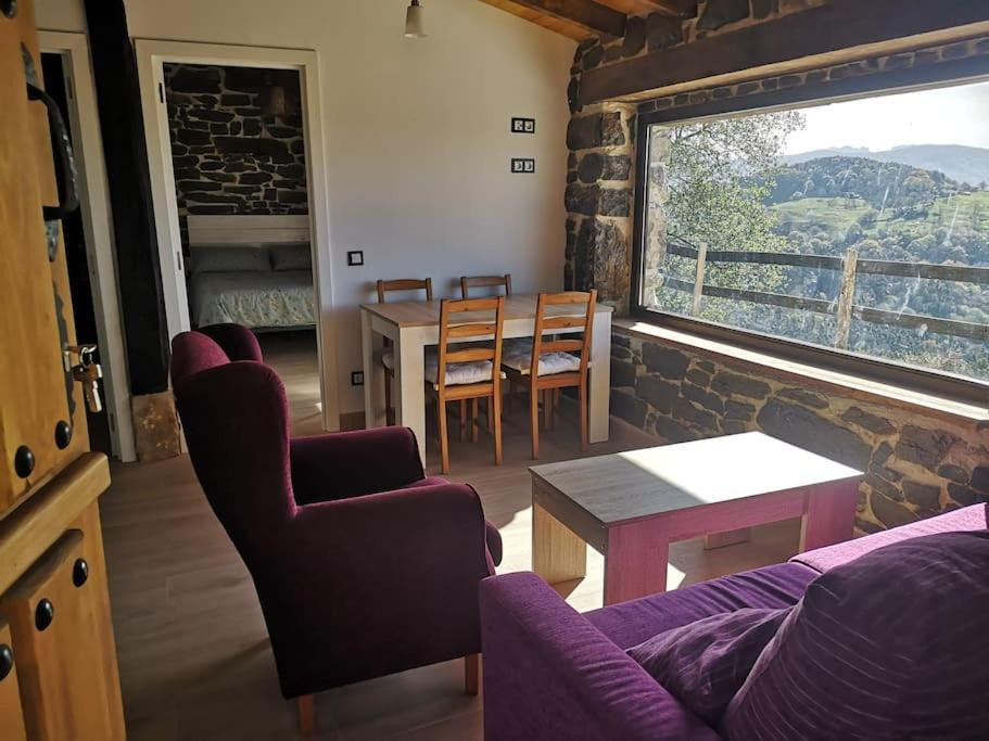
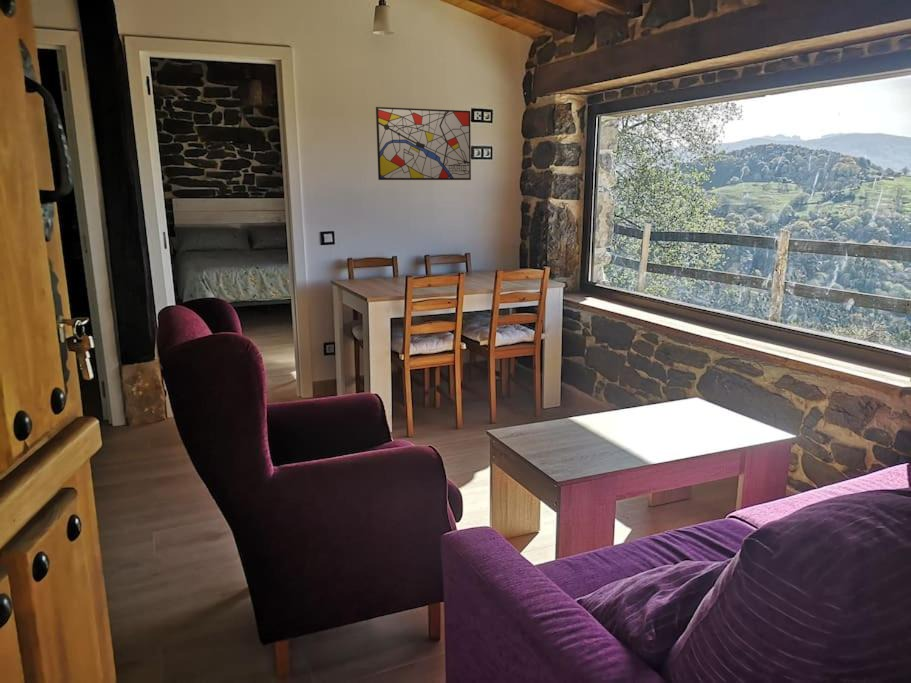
+ wall art (425, 144)
